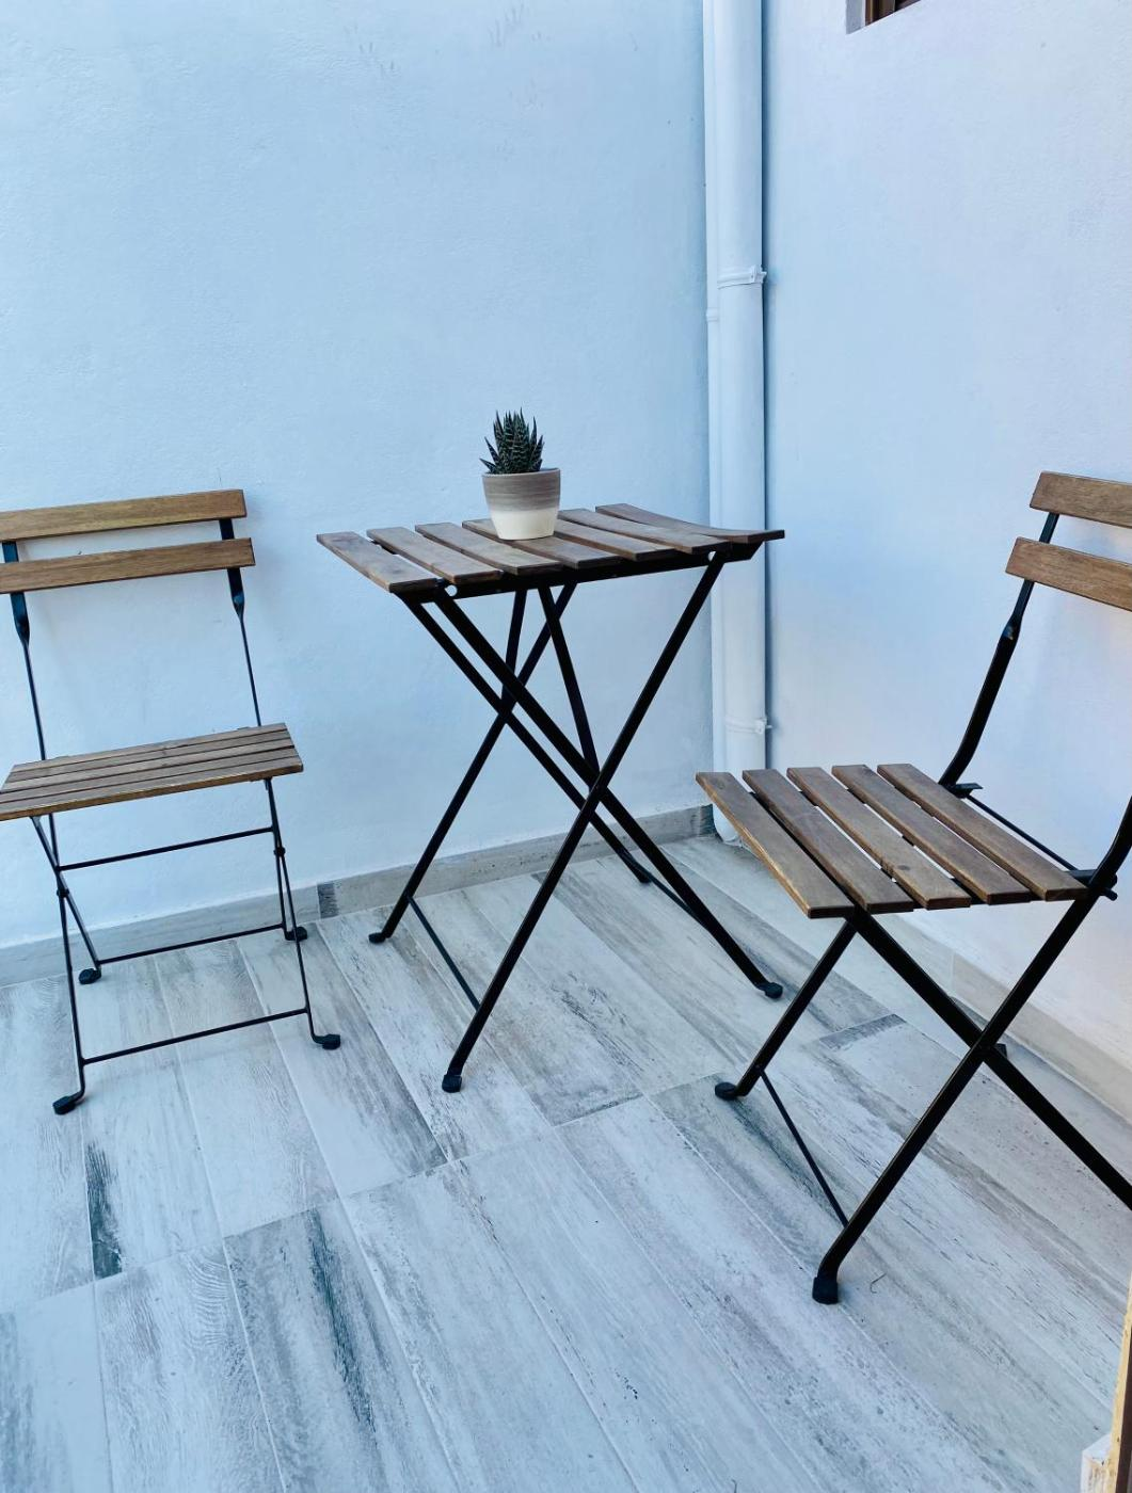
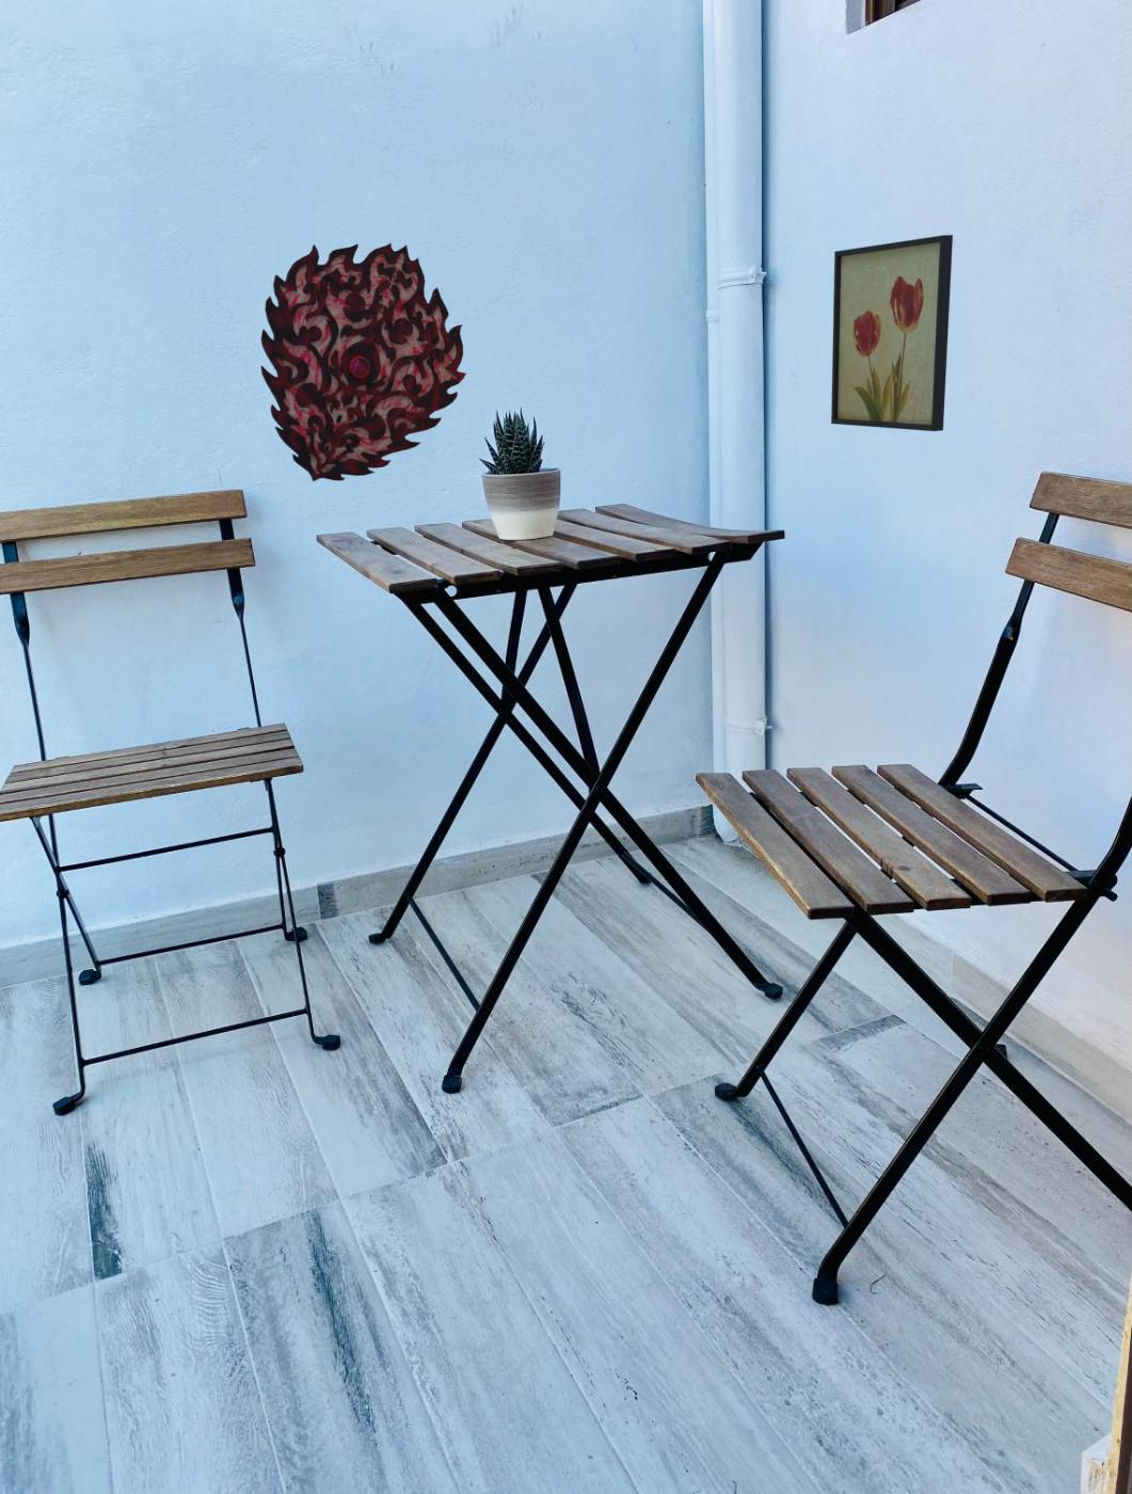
+ wall art (889, 337)
+ wall ornament (366, 363)
